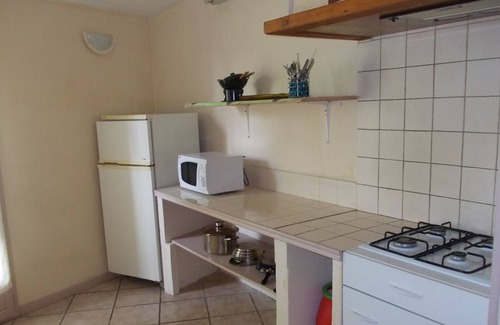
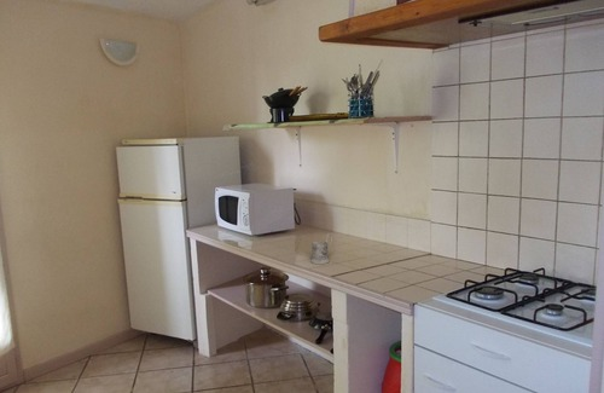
+ tea glass holder (323, 247)
